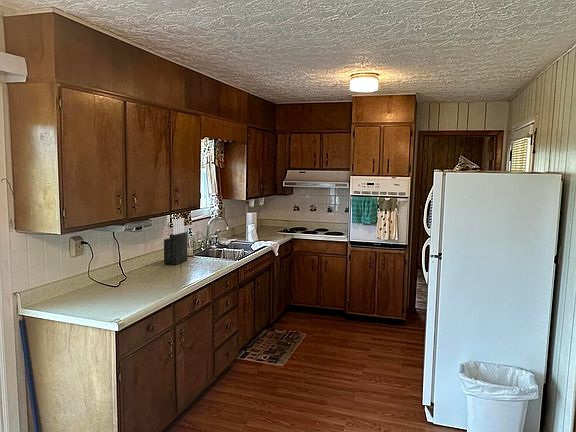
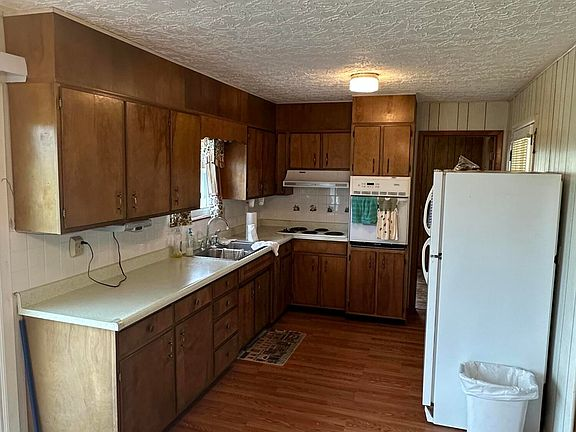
- knife block (174, 240)
